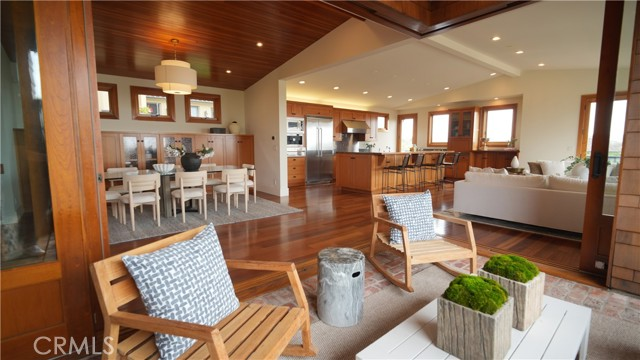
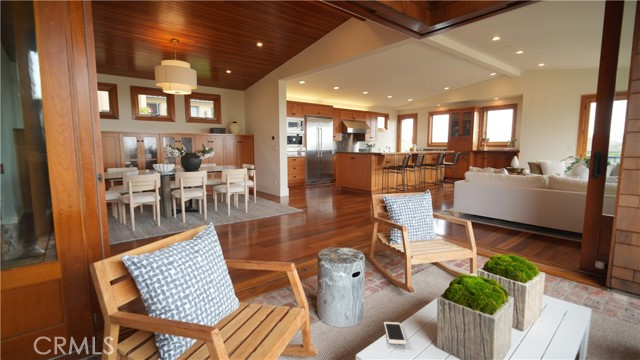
+ cell phone (394, 332)
